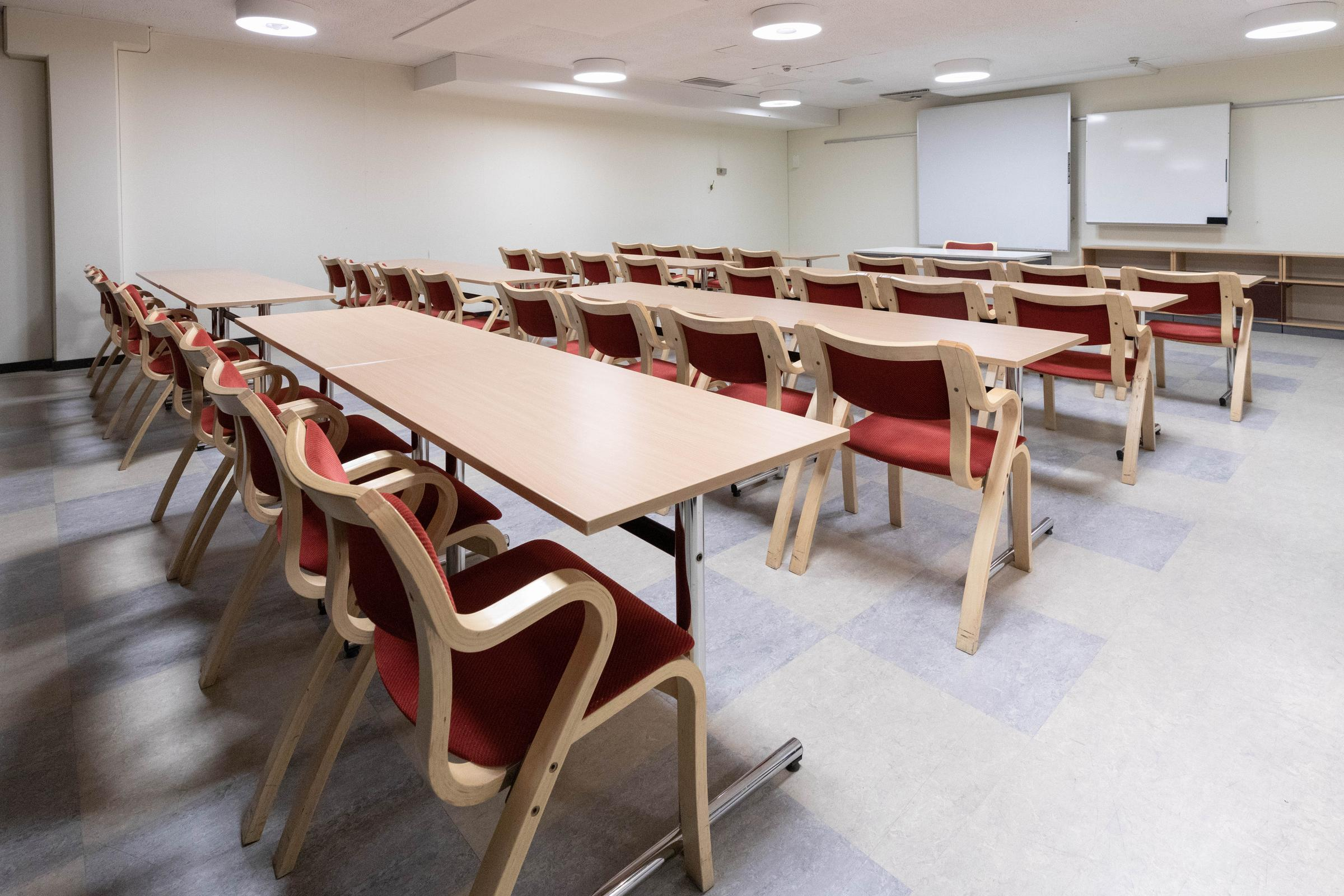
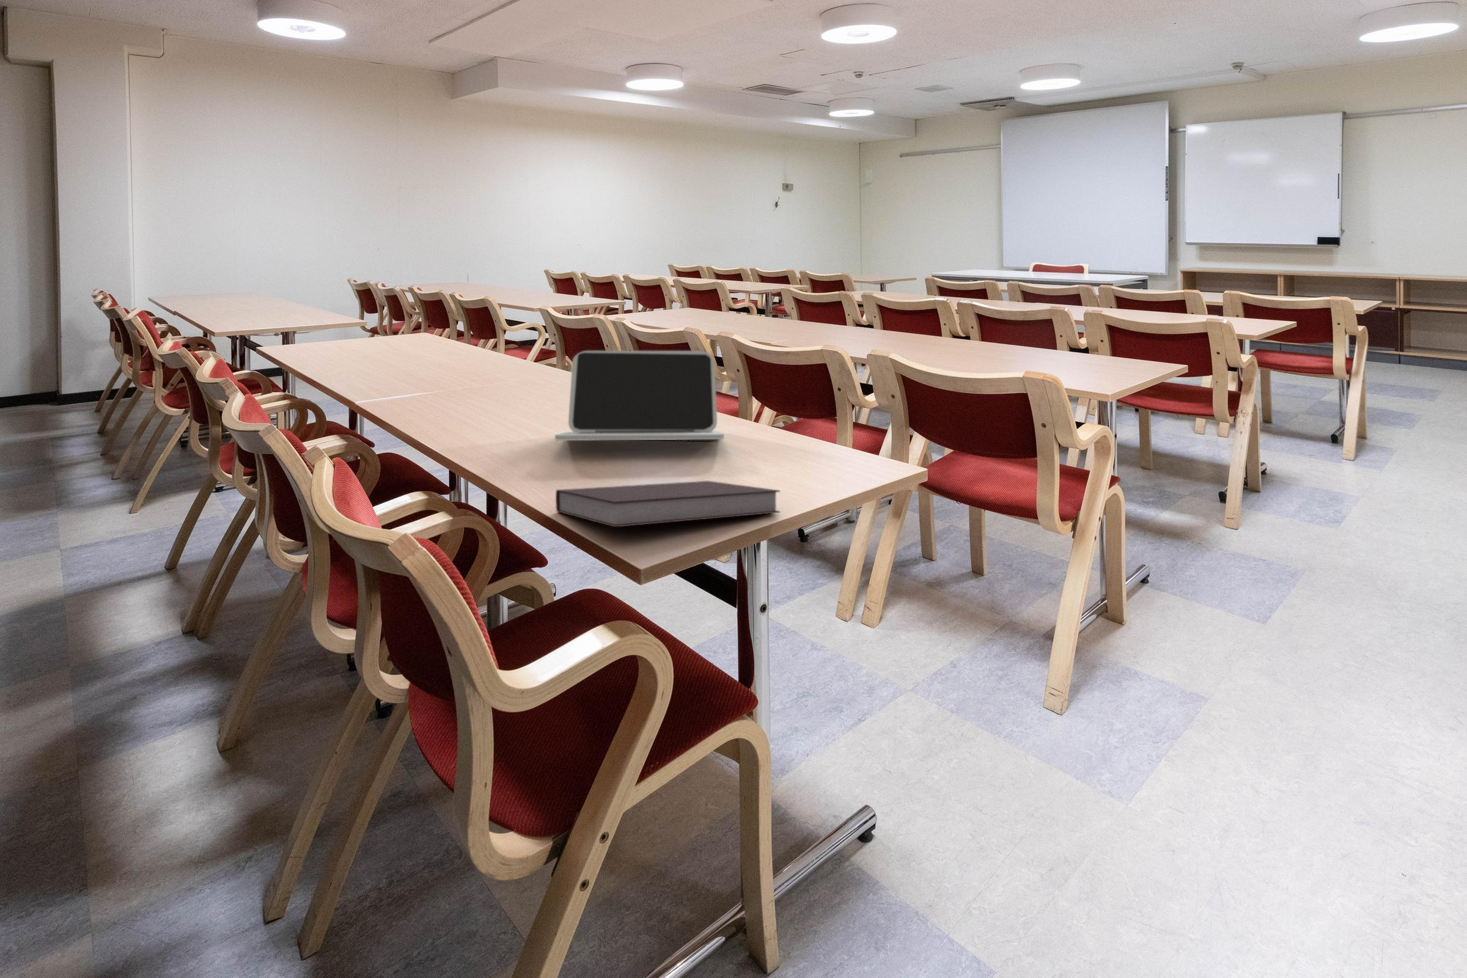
+ laptop (642, 391)
+ notebook (667, 501)
